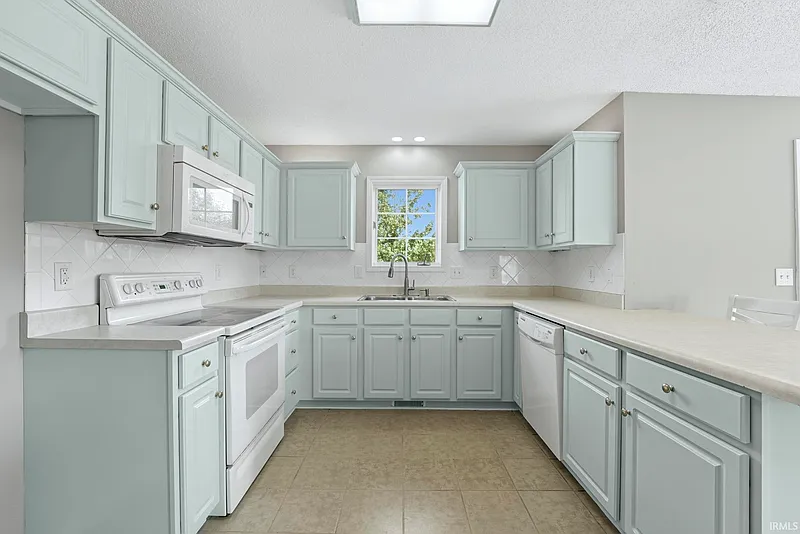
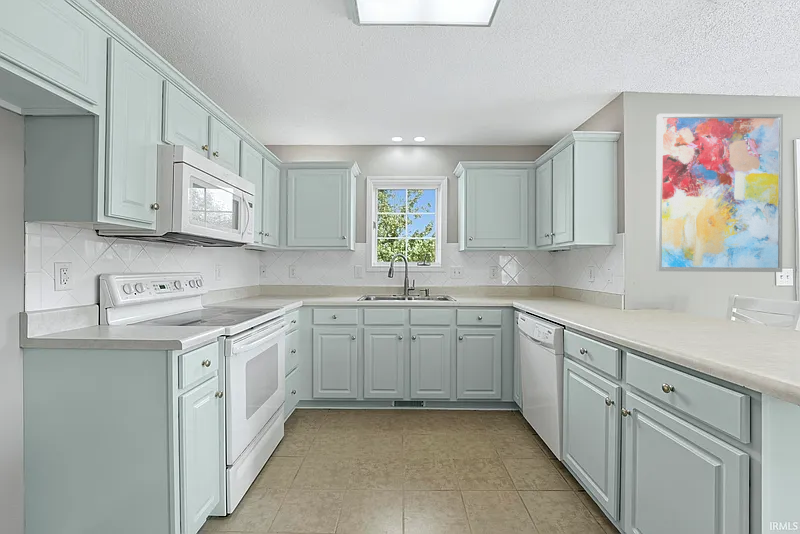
+ wall art (719, 193)
